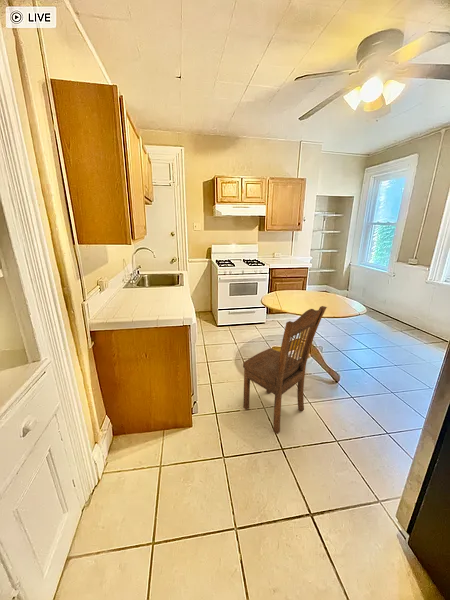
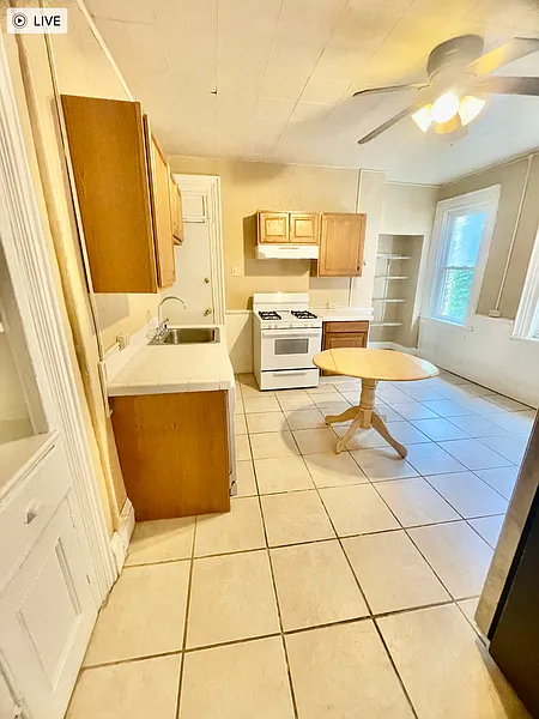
- dining chair (278, 360)
